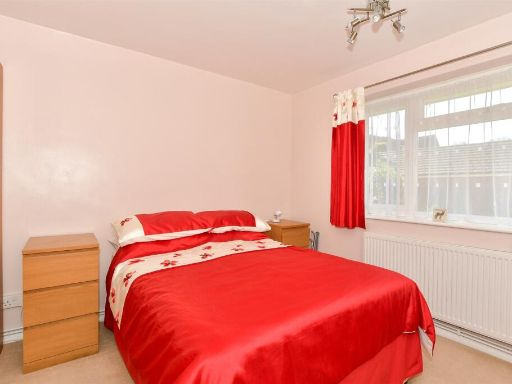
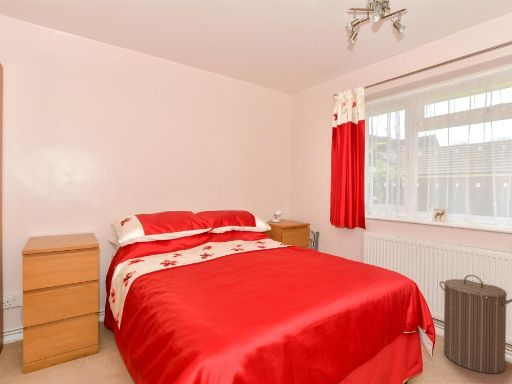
+ laundry hamper (473, 317)
